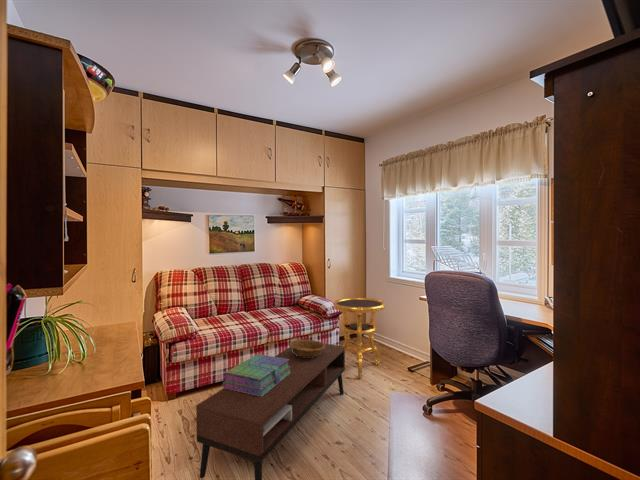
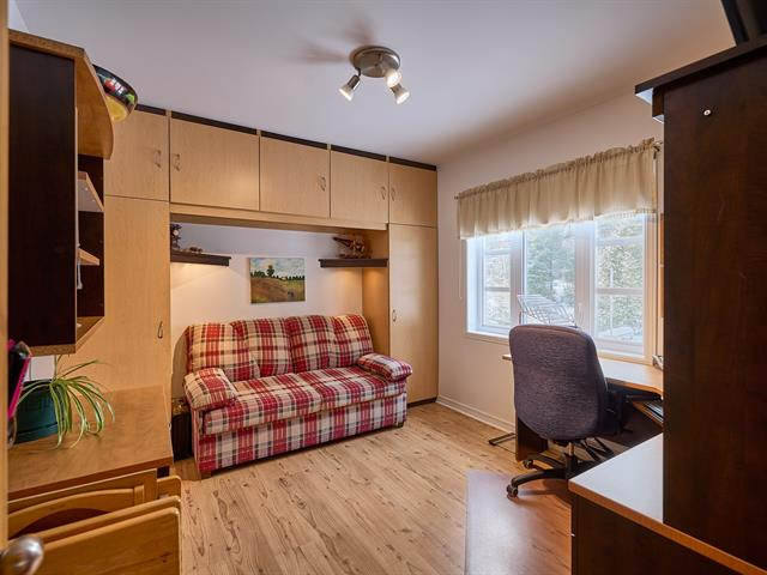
- side table (359, 335)
- stack of books (258, 372)
- decorative bowl (307, 348)
- coffee table (286, 398)
